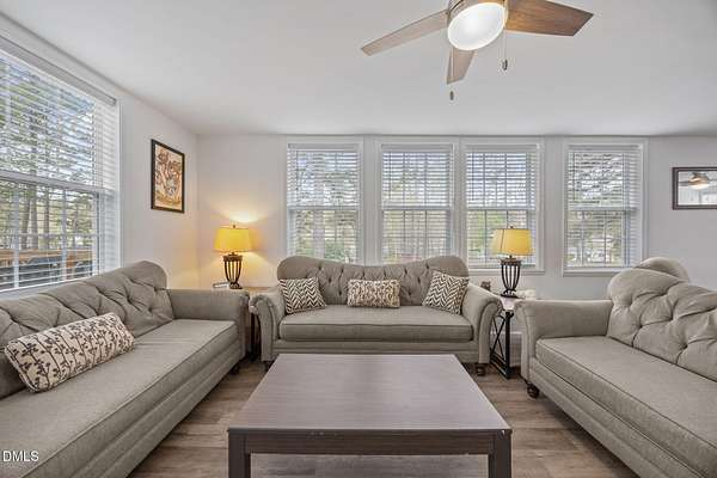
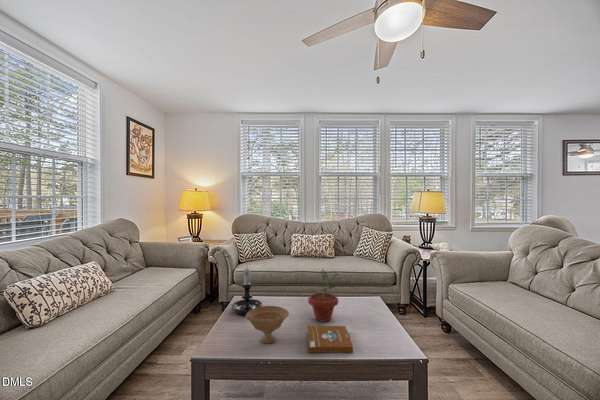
+ potted plant (324, 294)
+ bowl (267, 325)
+ candle holder (246, 287)
+ book (328, 338)
